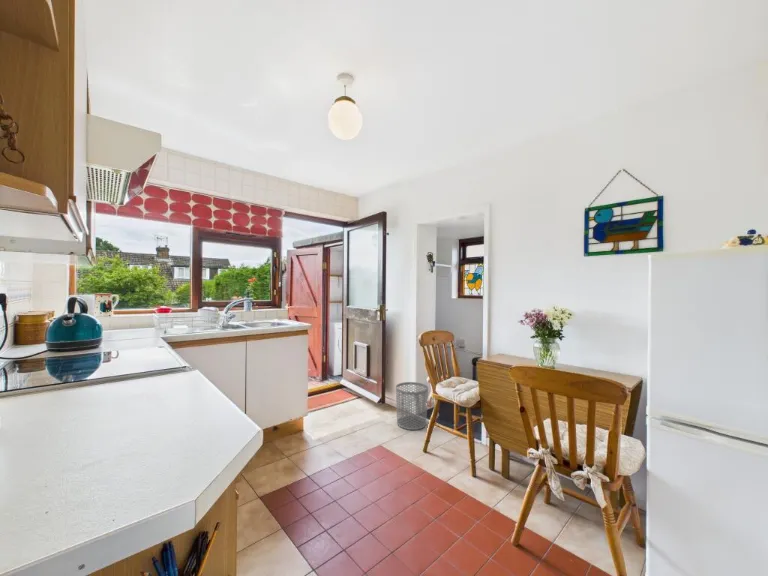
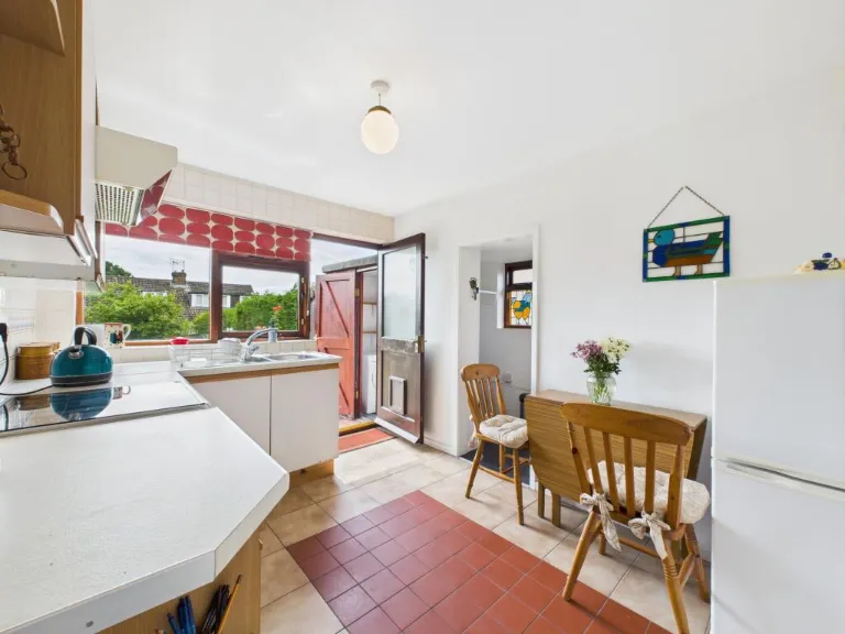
- waste bin (411, 405)
